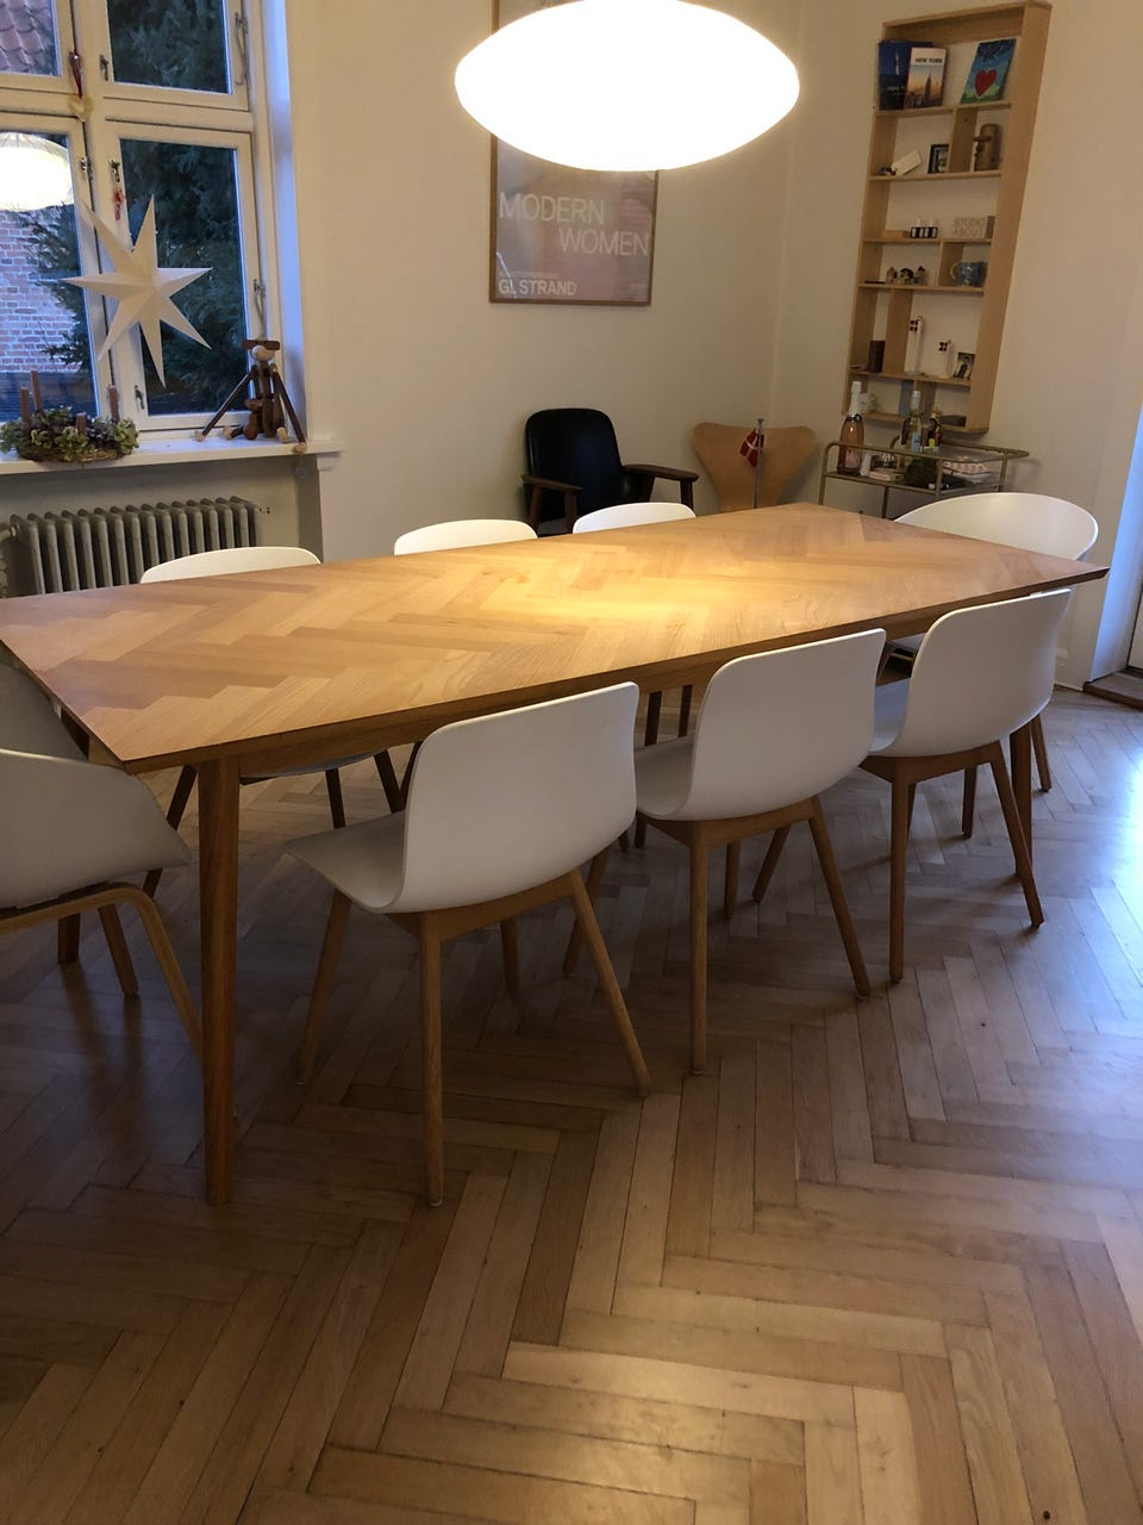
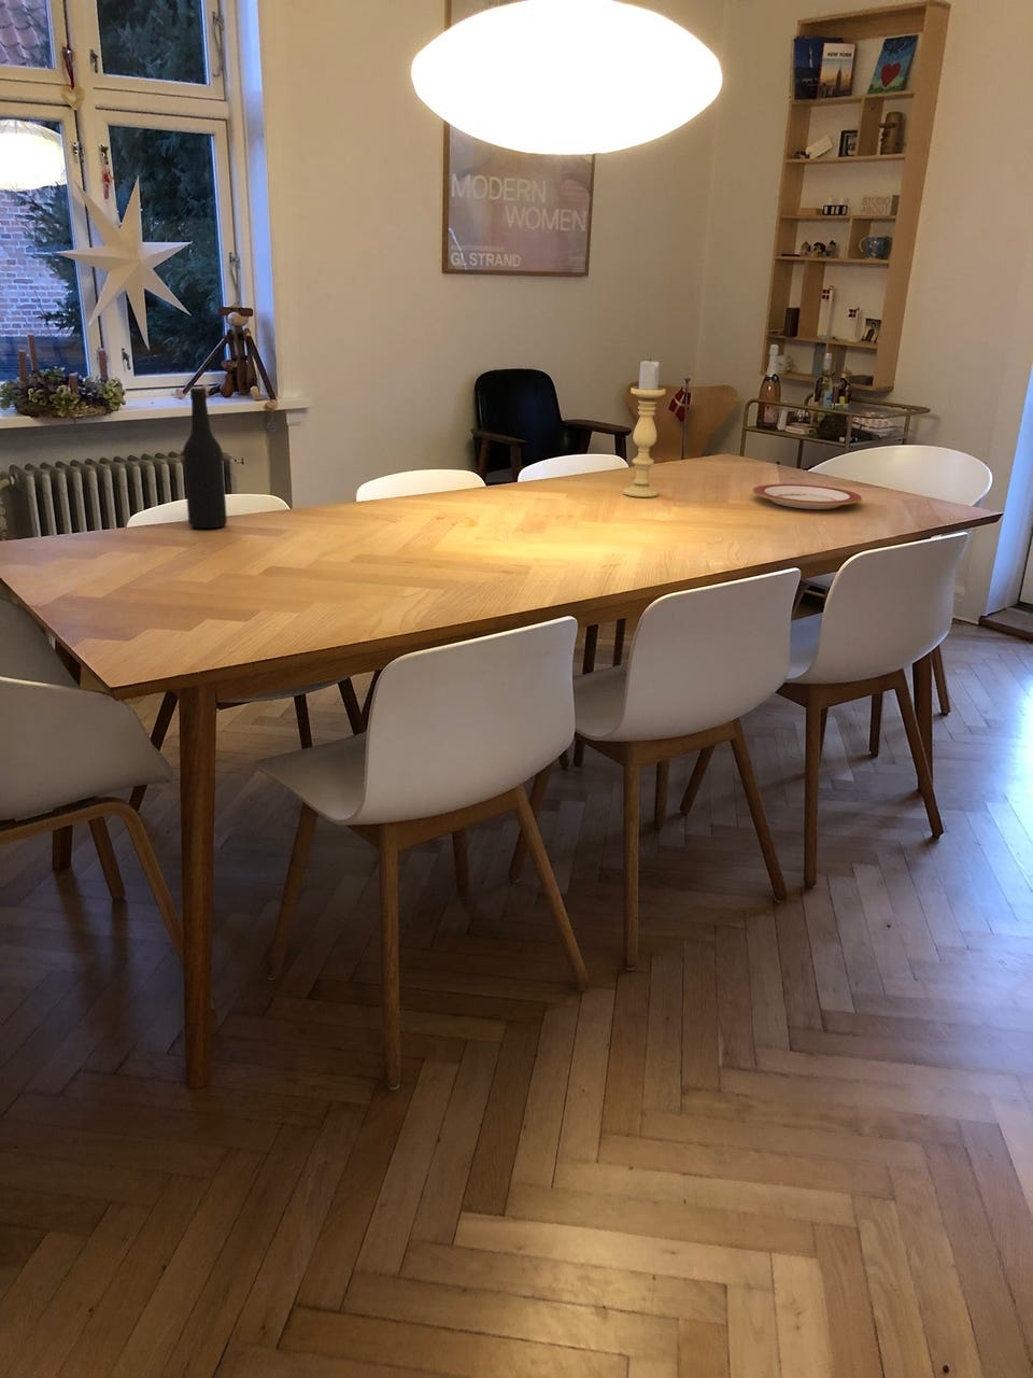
+ bottle (202, 458)
+ plate (806, 497)
+ candle holder (645, 428)
